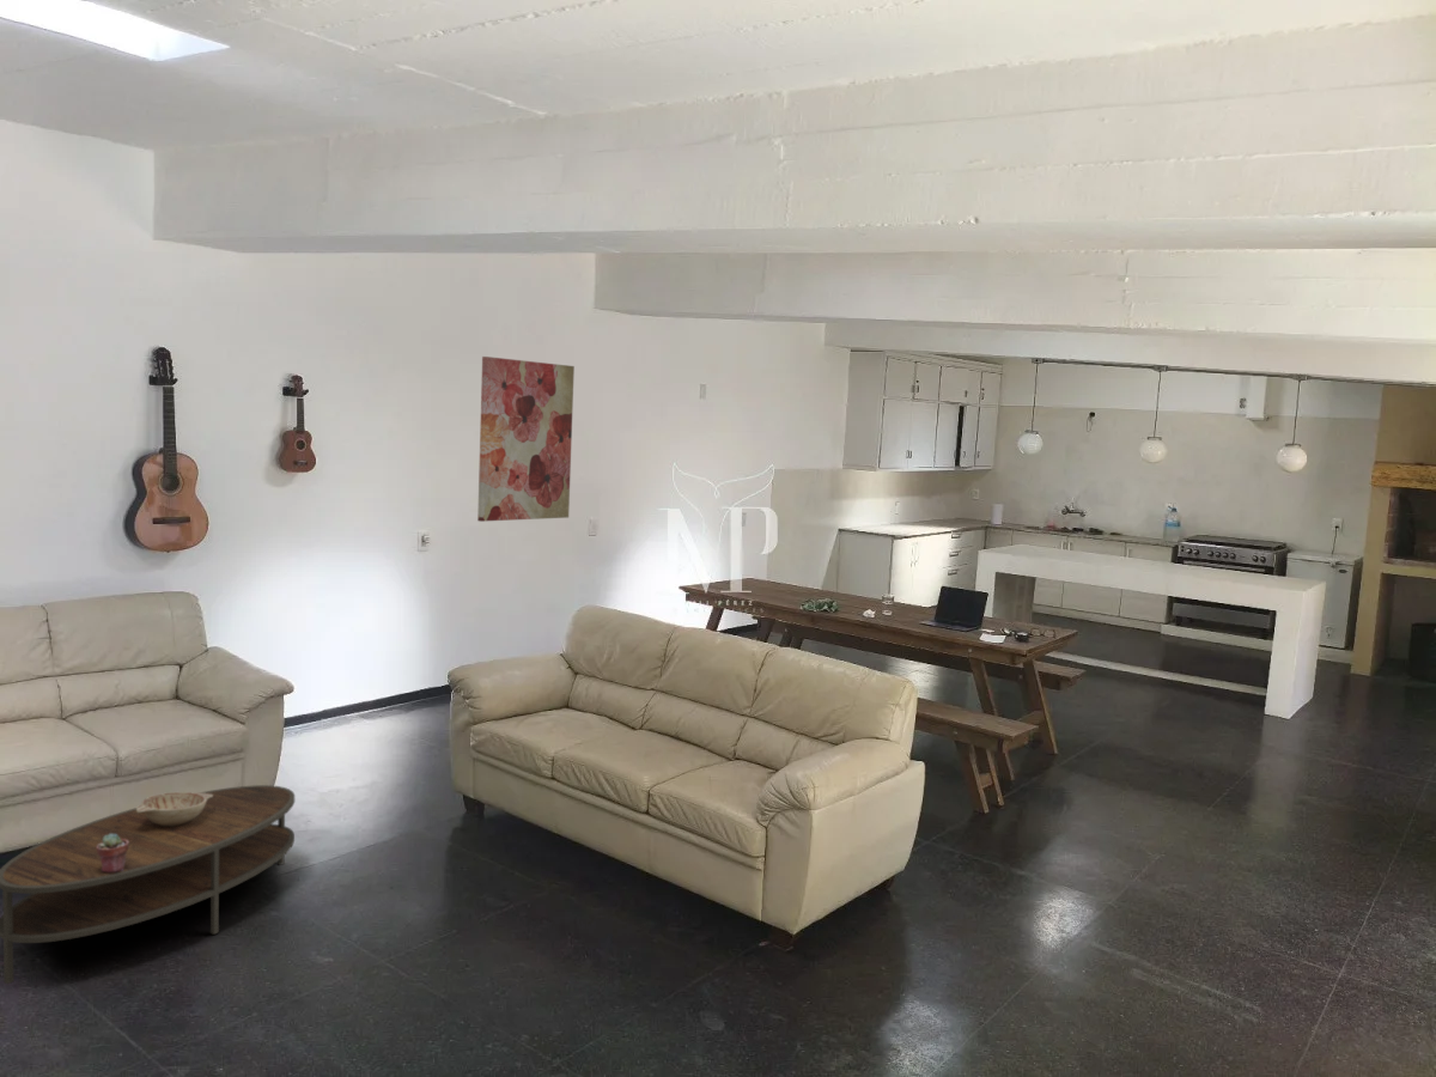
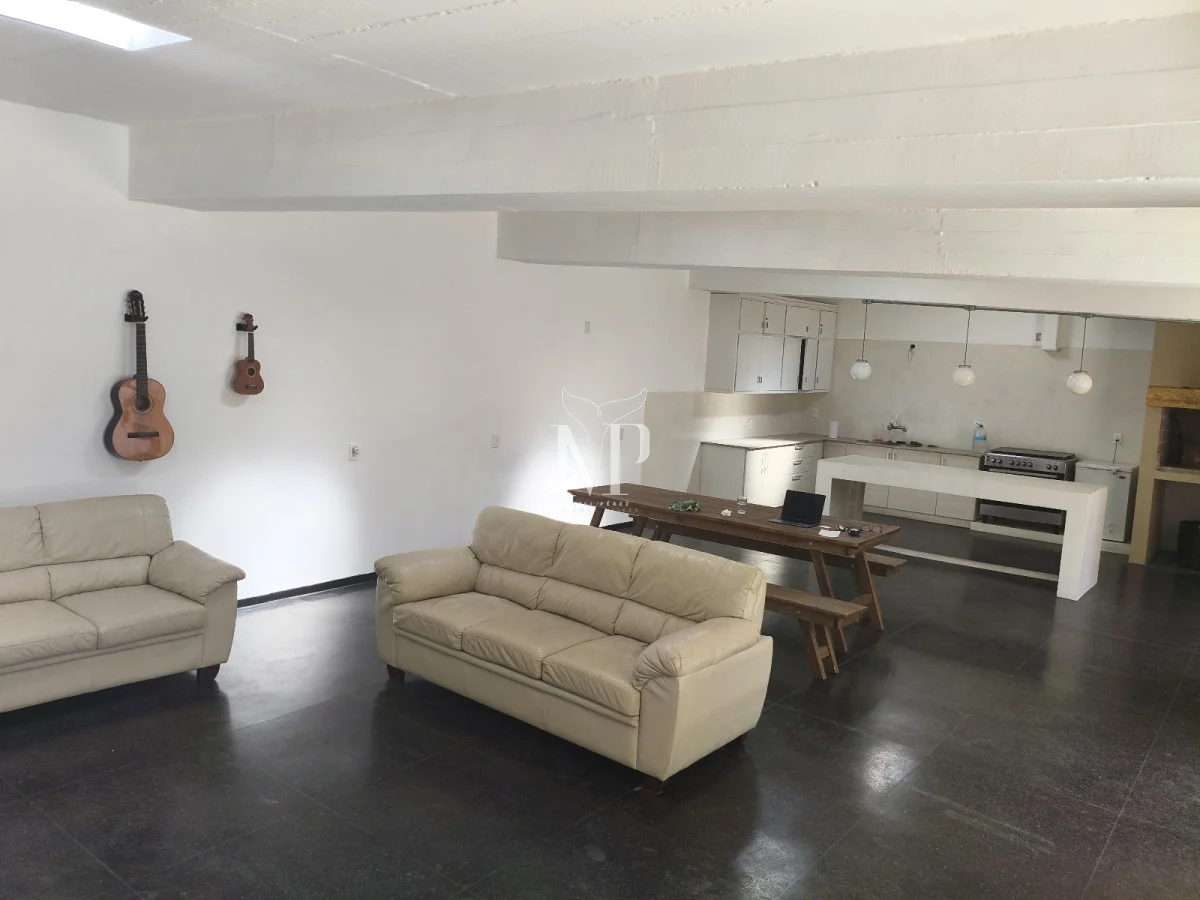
- wall art (527, 440)
- potted succulent (112, 851)
- decorative bowl (174, 809)
- coffee table (162, 872)
